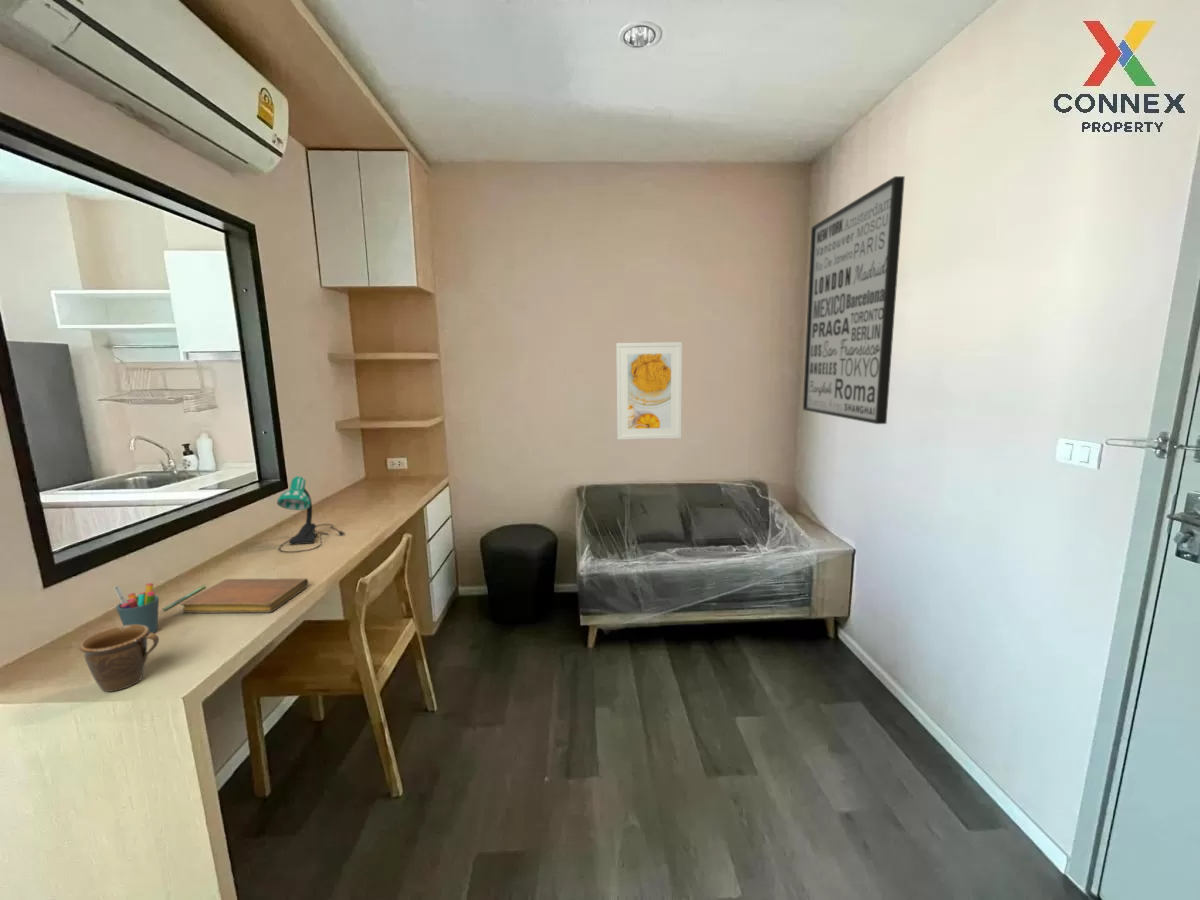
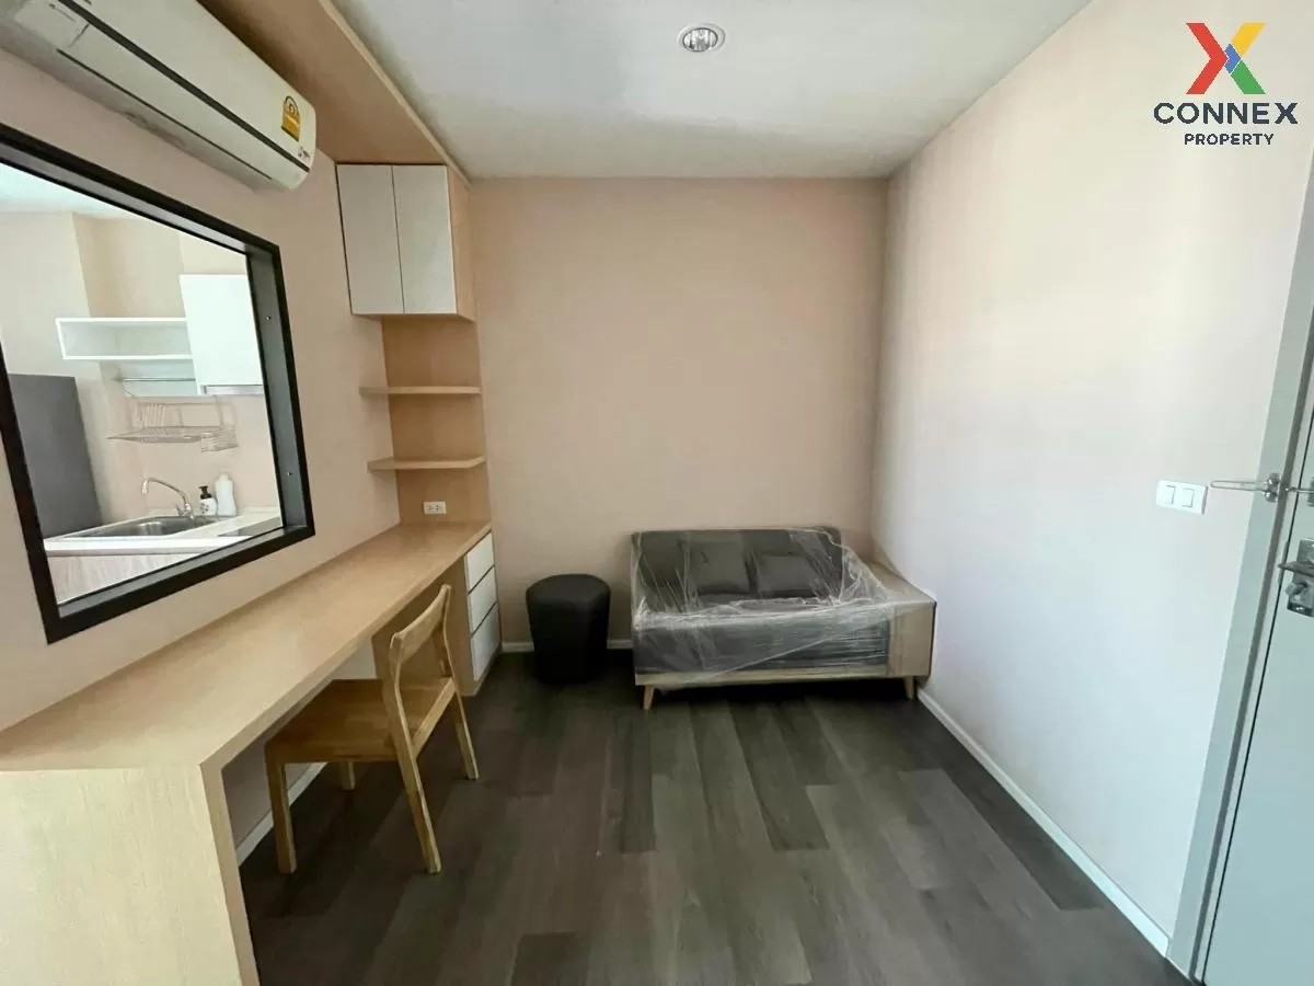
- pen (185, 597)
- mug (123, 658)
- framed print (649, 391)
- notebook (247, 594)
- desk lamp (311, 505)
- wall art (844, 314)
- pen holder (139, 608)
